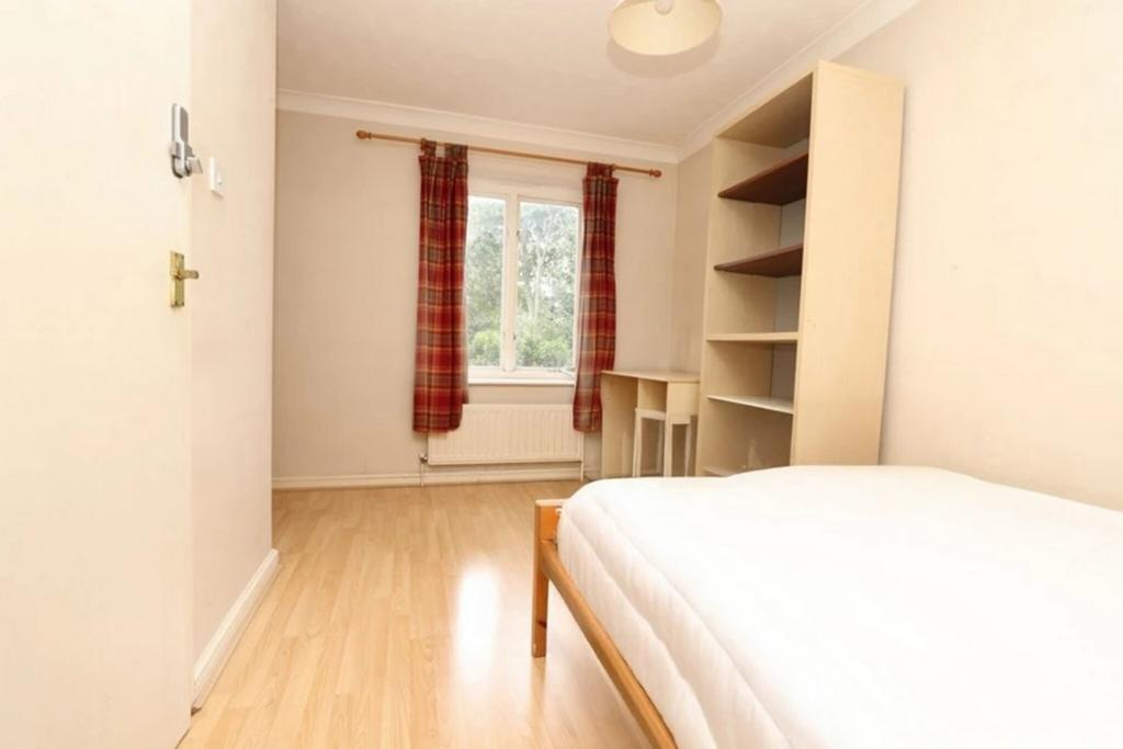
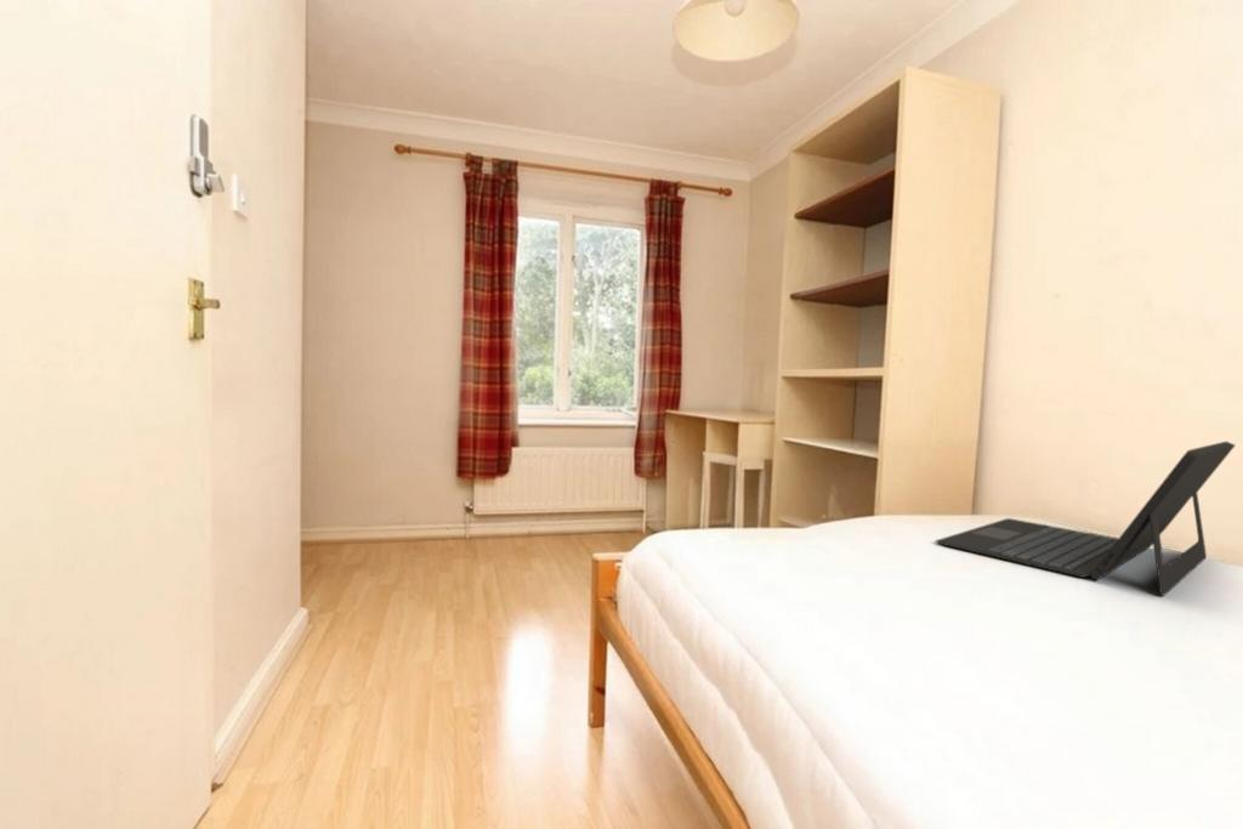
+ laptop (1077, 530)
